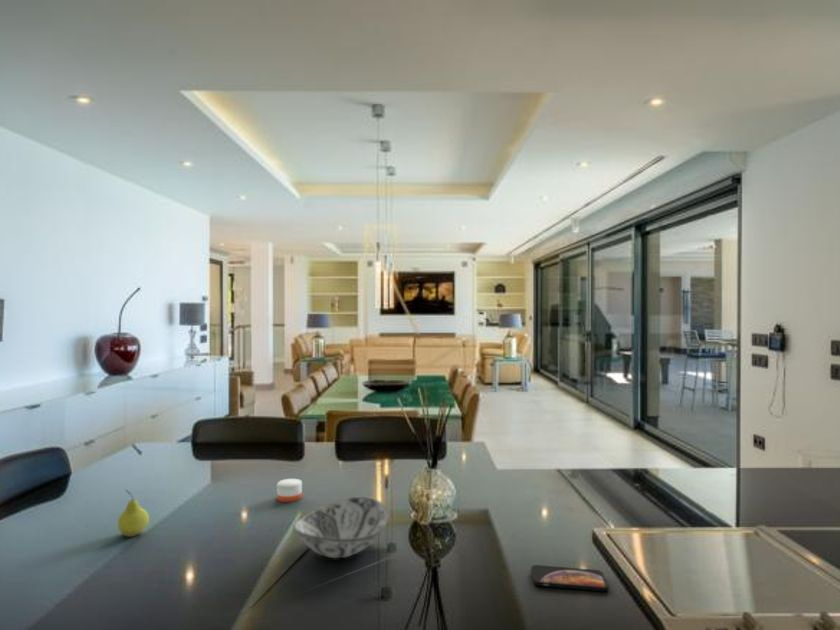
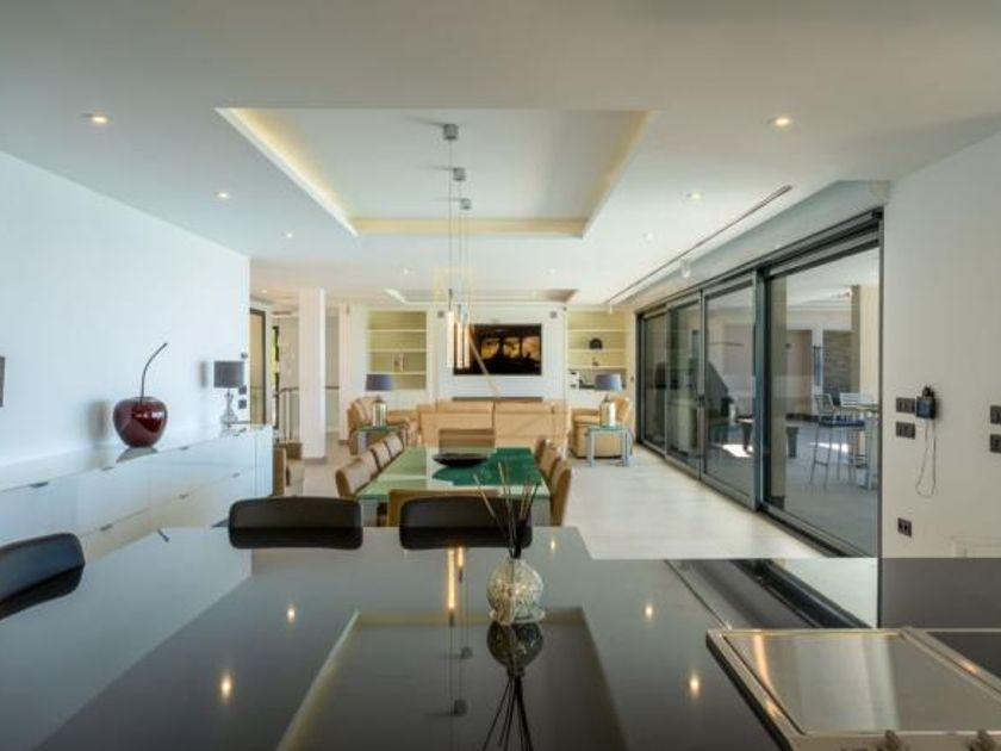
- smartphone (568, 577)
- candle (289, 481)
- fruit (133, 511)
- decorative bowl (342, 532)
